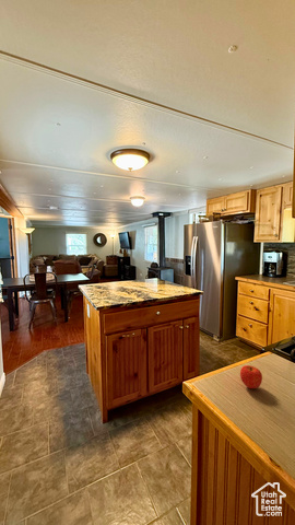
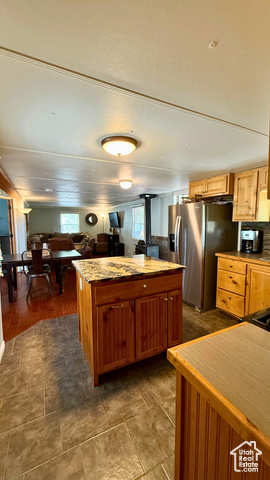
- fruit (250, 376)
